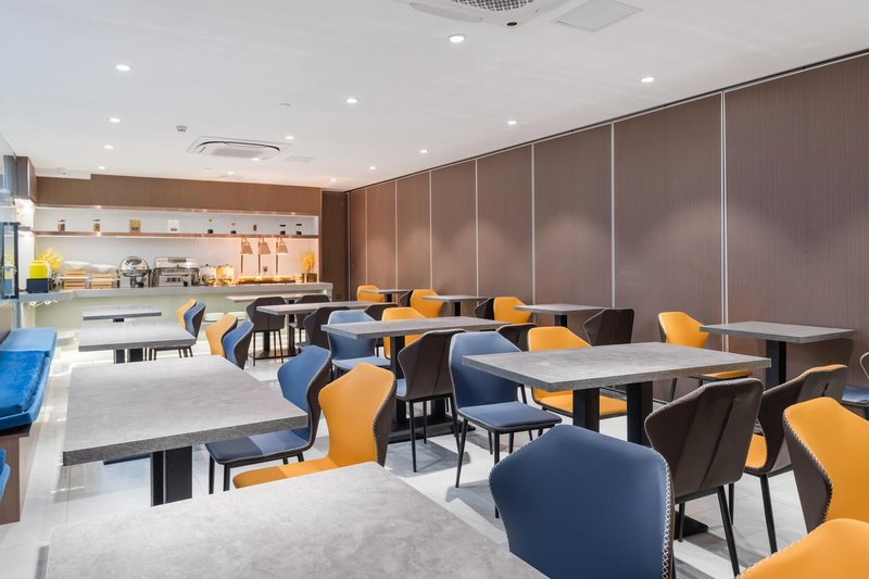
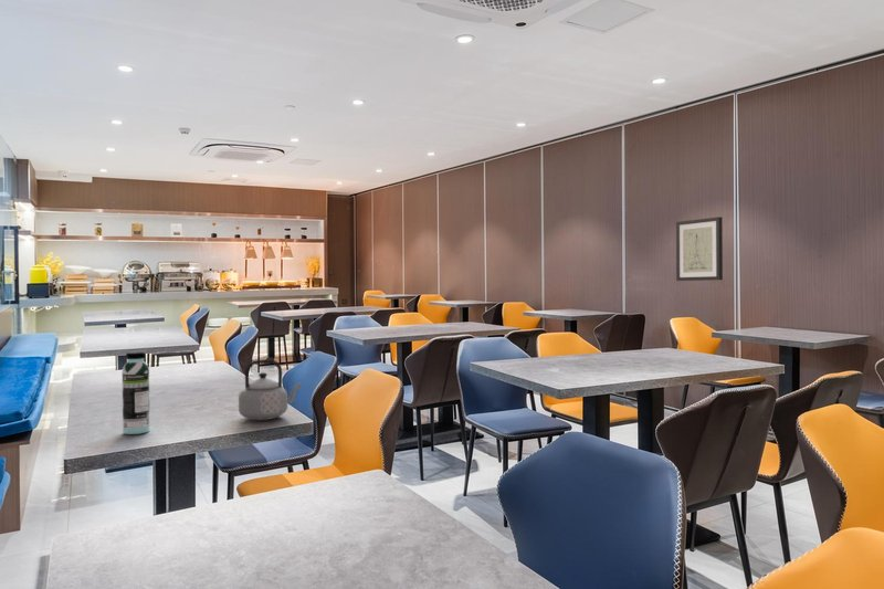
+ teapot (270, 388)
+ wall art (698, 250)
+ water bottle (136, 392)
